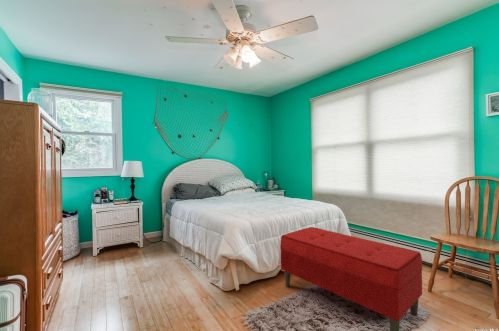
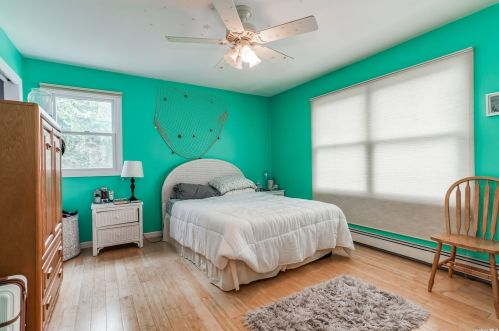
- bench (343, 270)
